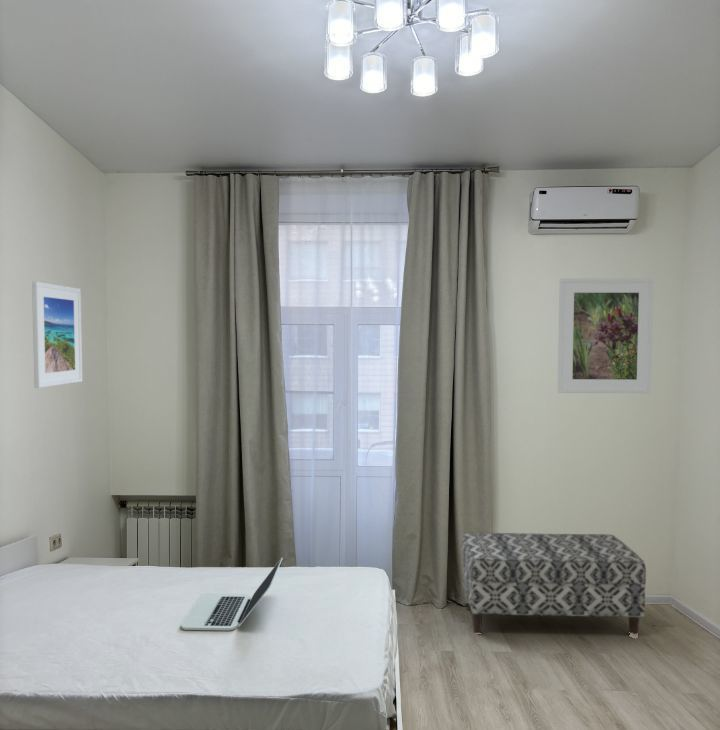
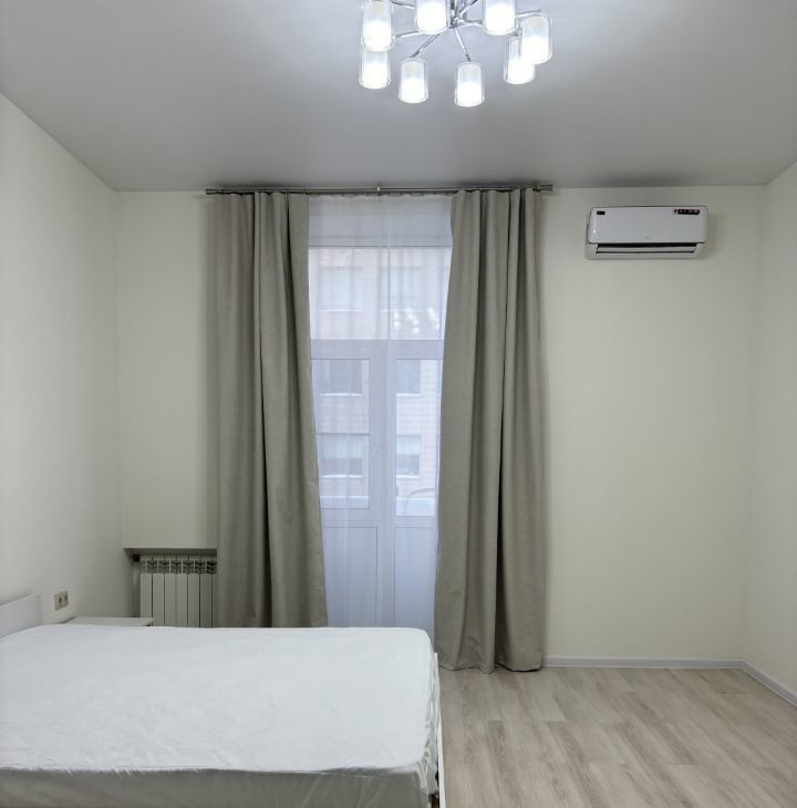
- bench (546, 583)
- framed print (605, 336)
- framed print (59, 335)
- laptop (234, 594)
